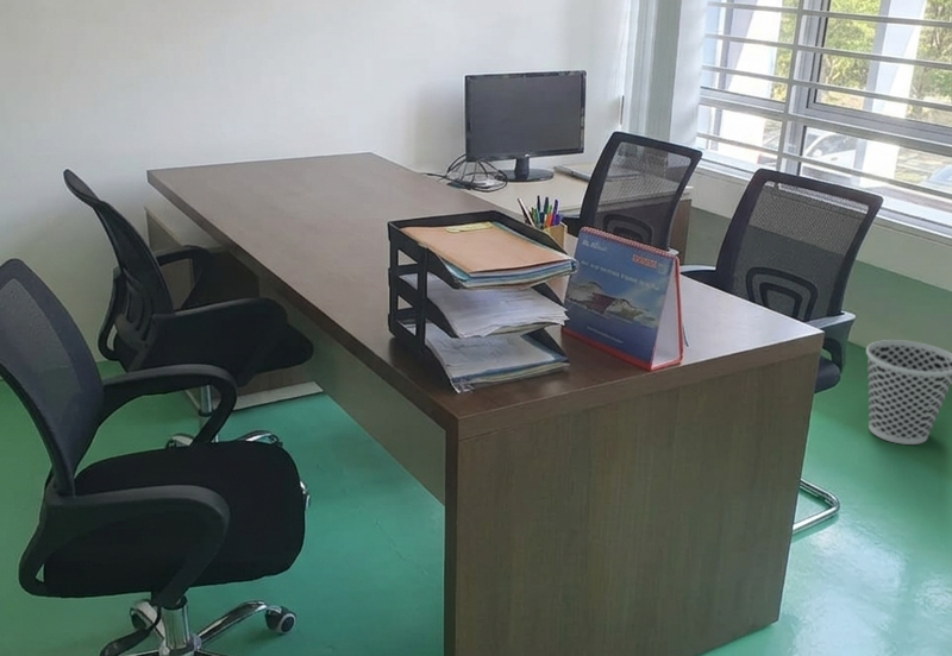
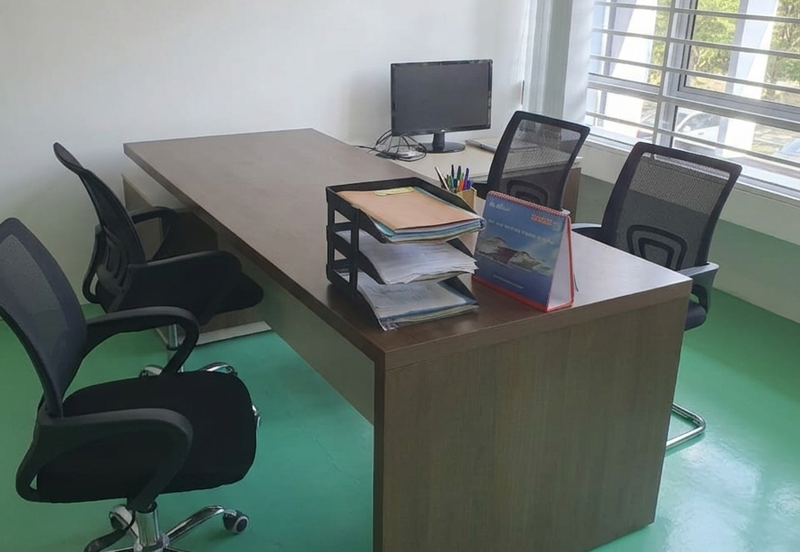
- wastebasket (904, 393)
